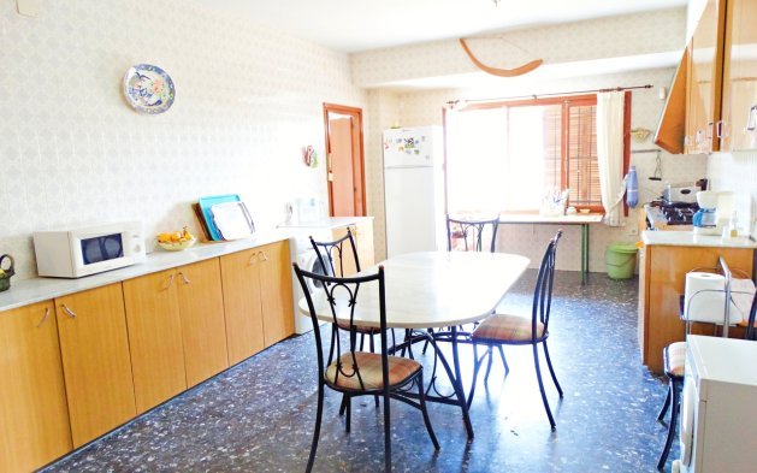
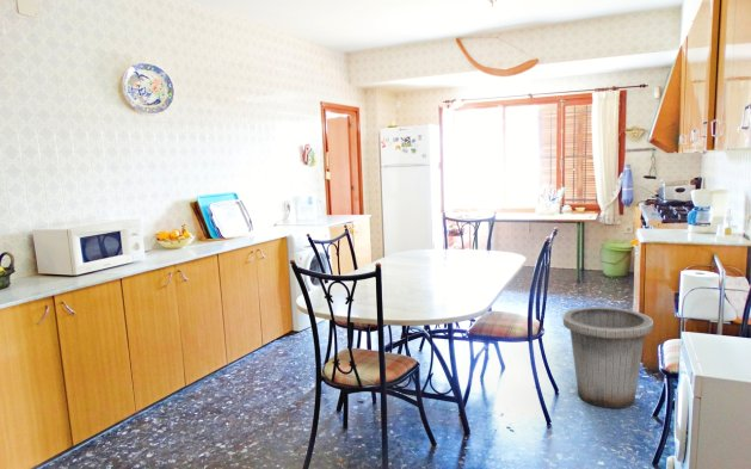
+ trash can (605, 357)
